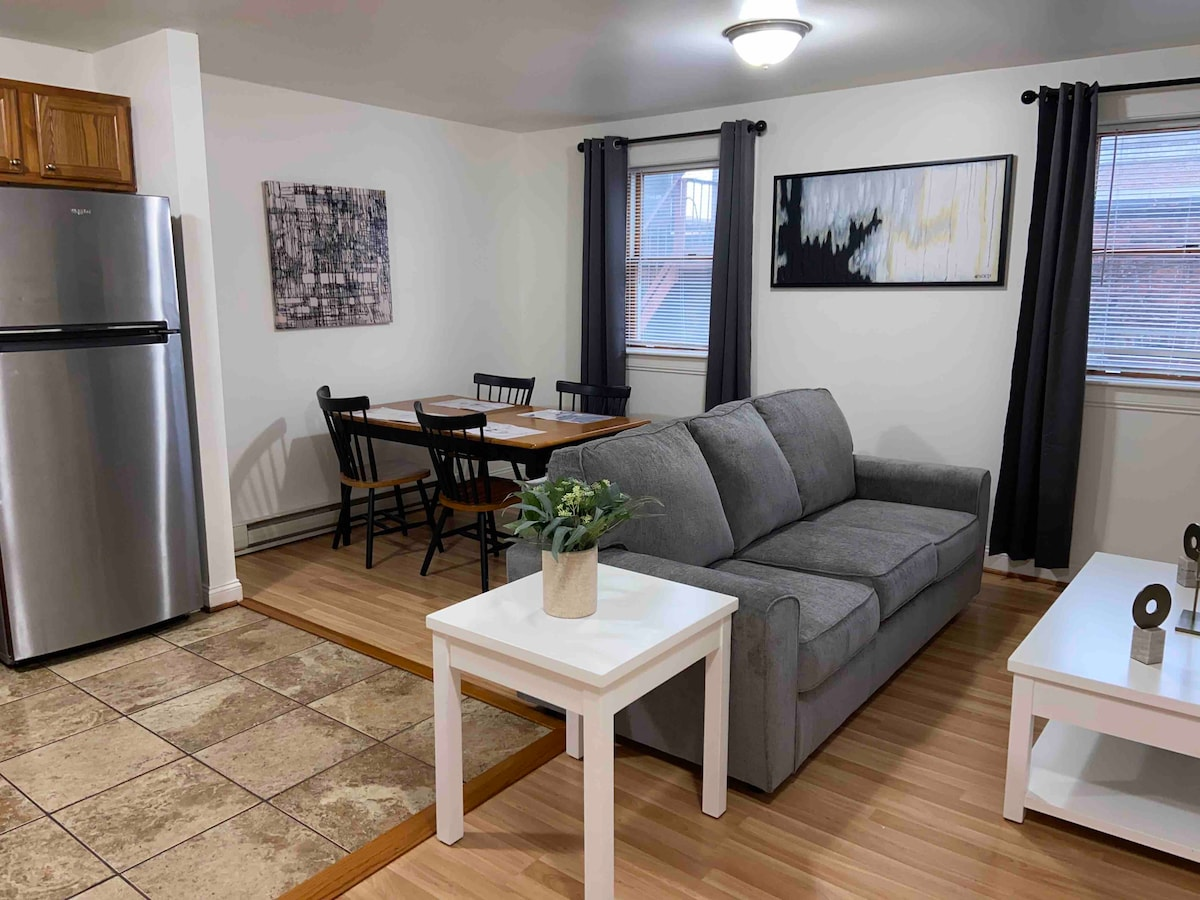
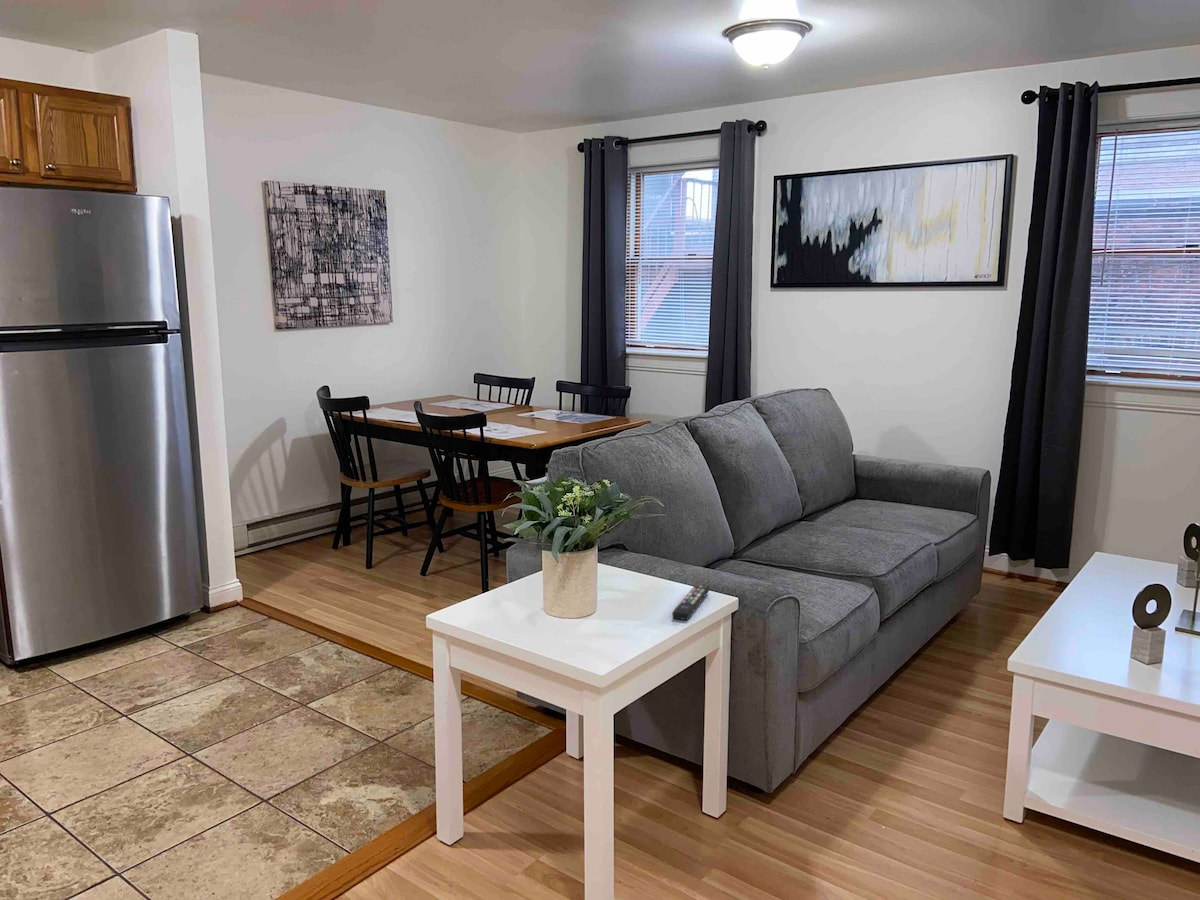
+ remote control (691, 601)
